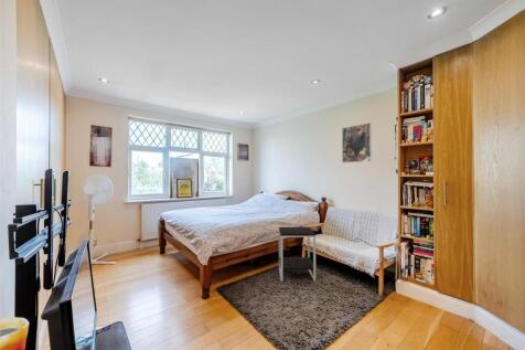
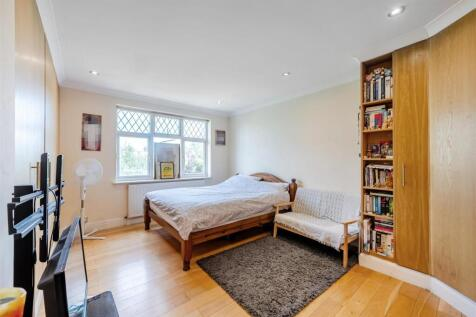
- side table (296, 257)
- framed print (355, 144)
